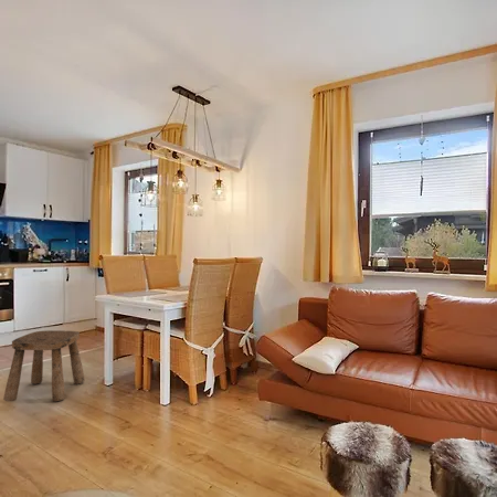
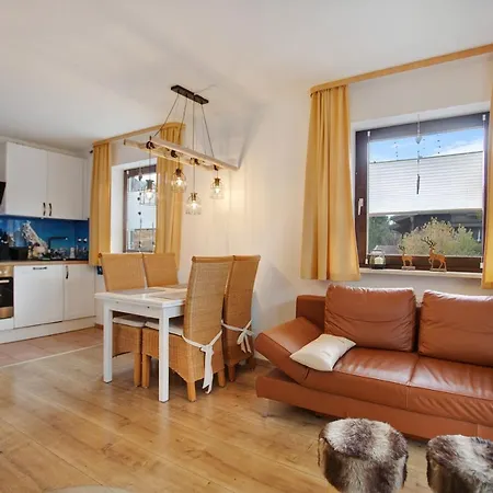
- stool (42, 363)
